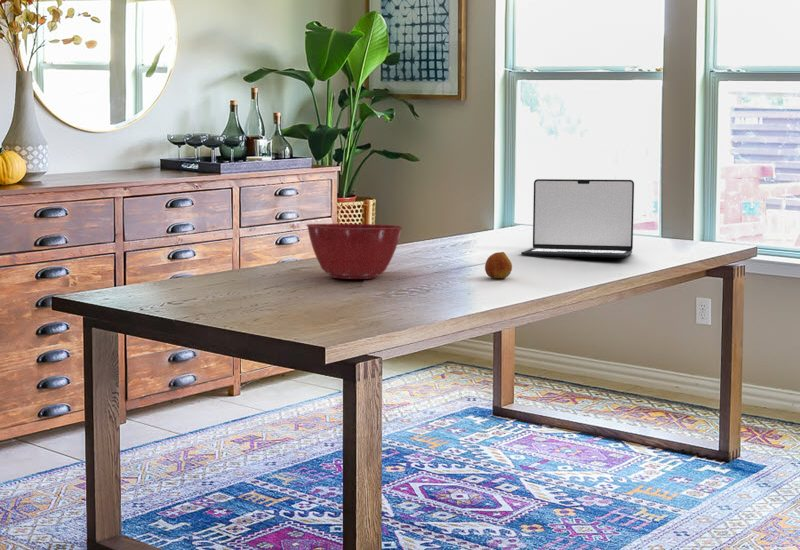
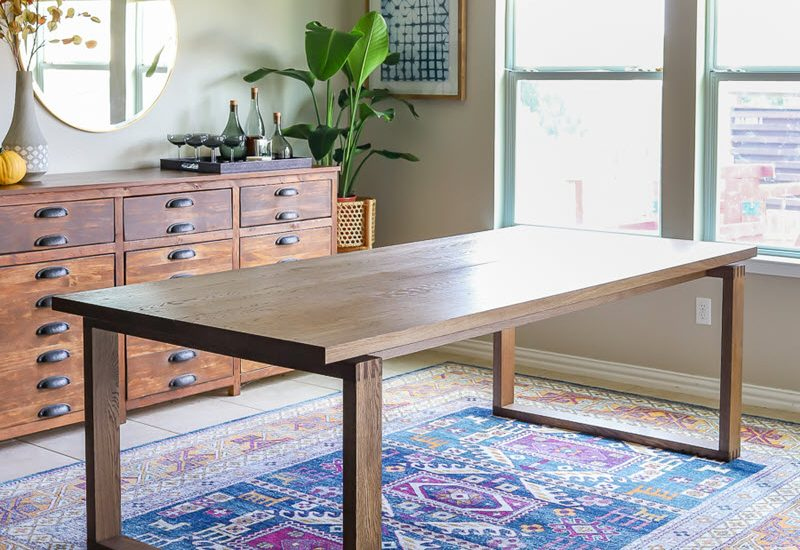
- fruit (498, 265)
- laptop (578, 217)
- mixing bowl (354, 251)
